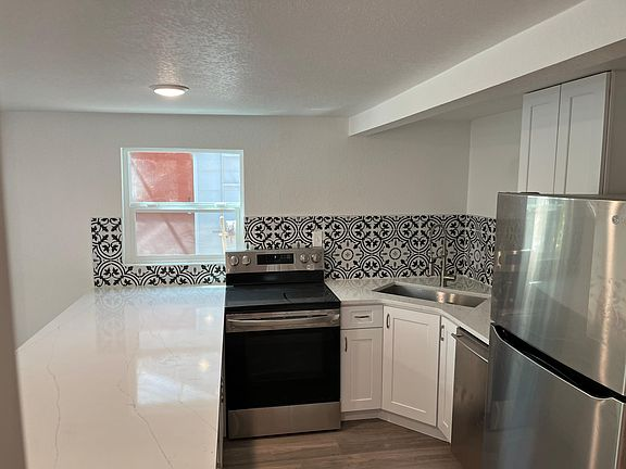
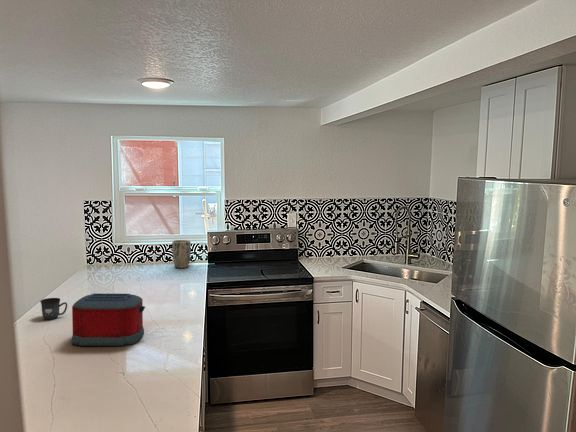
+ plant pot (181, 254)
+ mug (54, 309)
+ toaster (110, 317)
